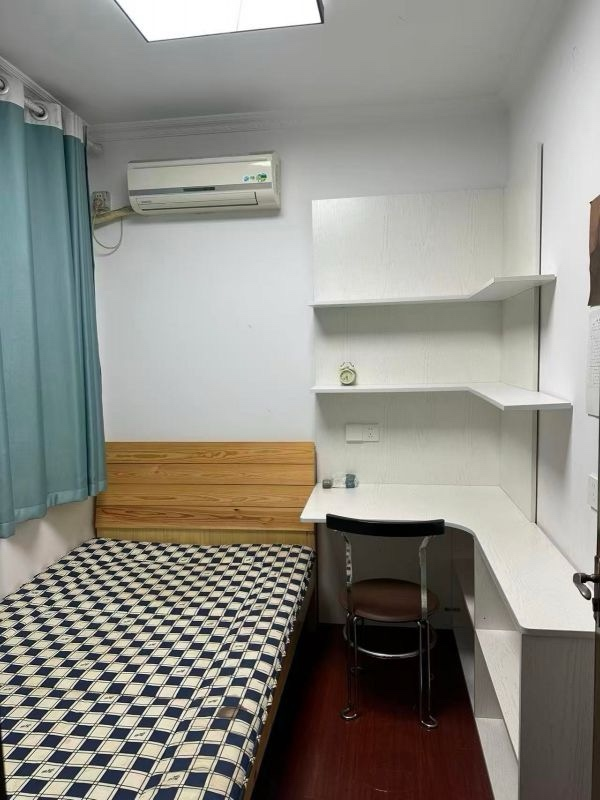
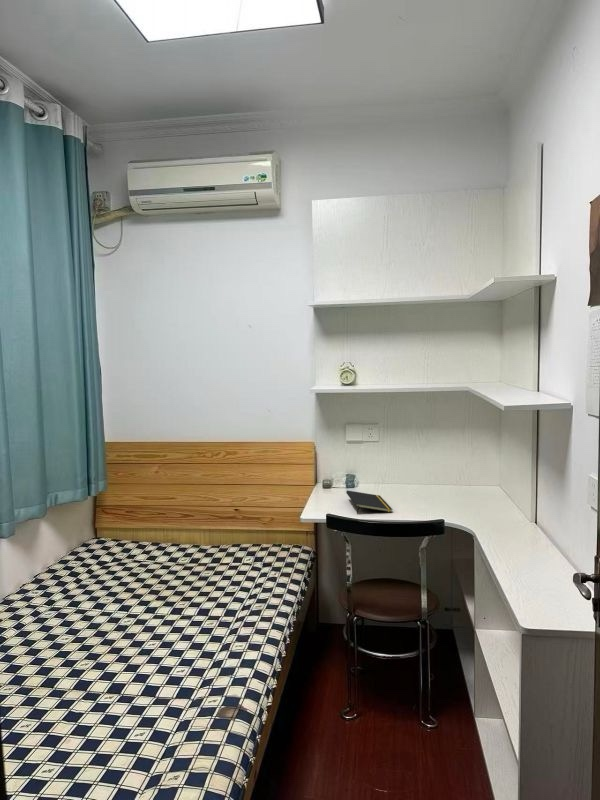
+ notepad (368, 500)
